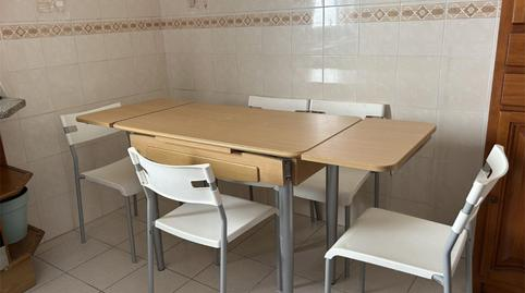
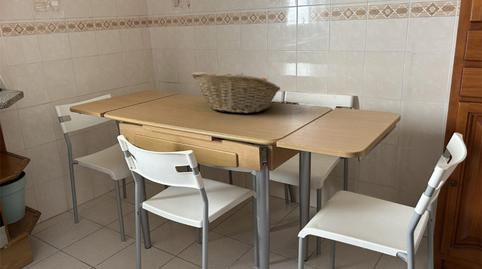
+ fruit basket (235, 89)
